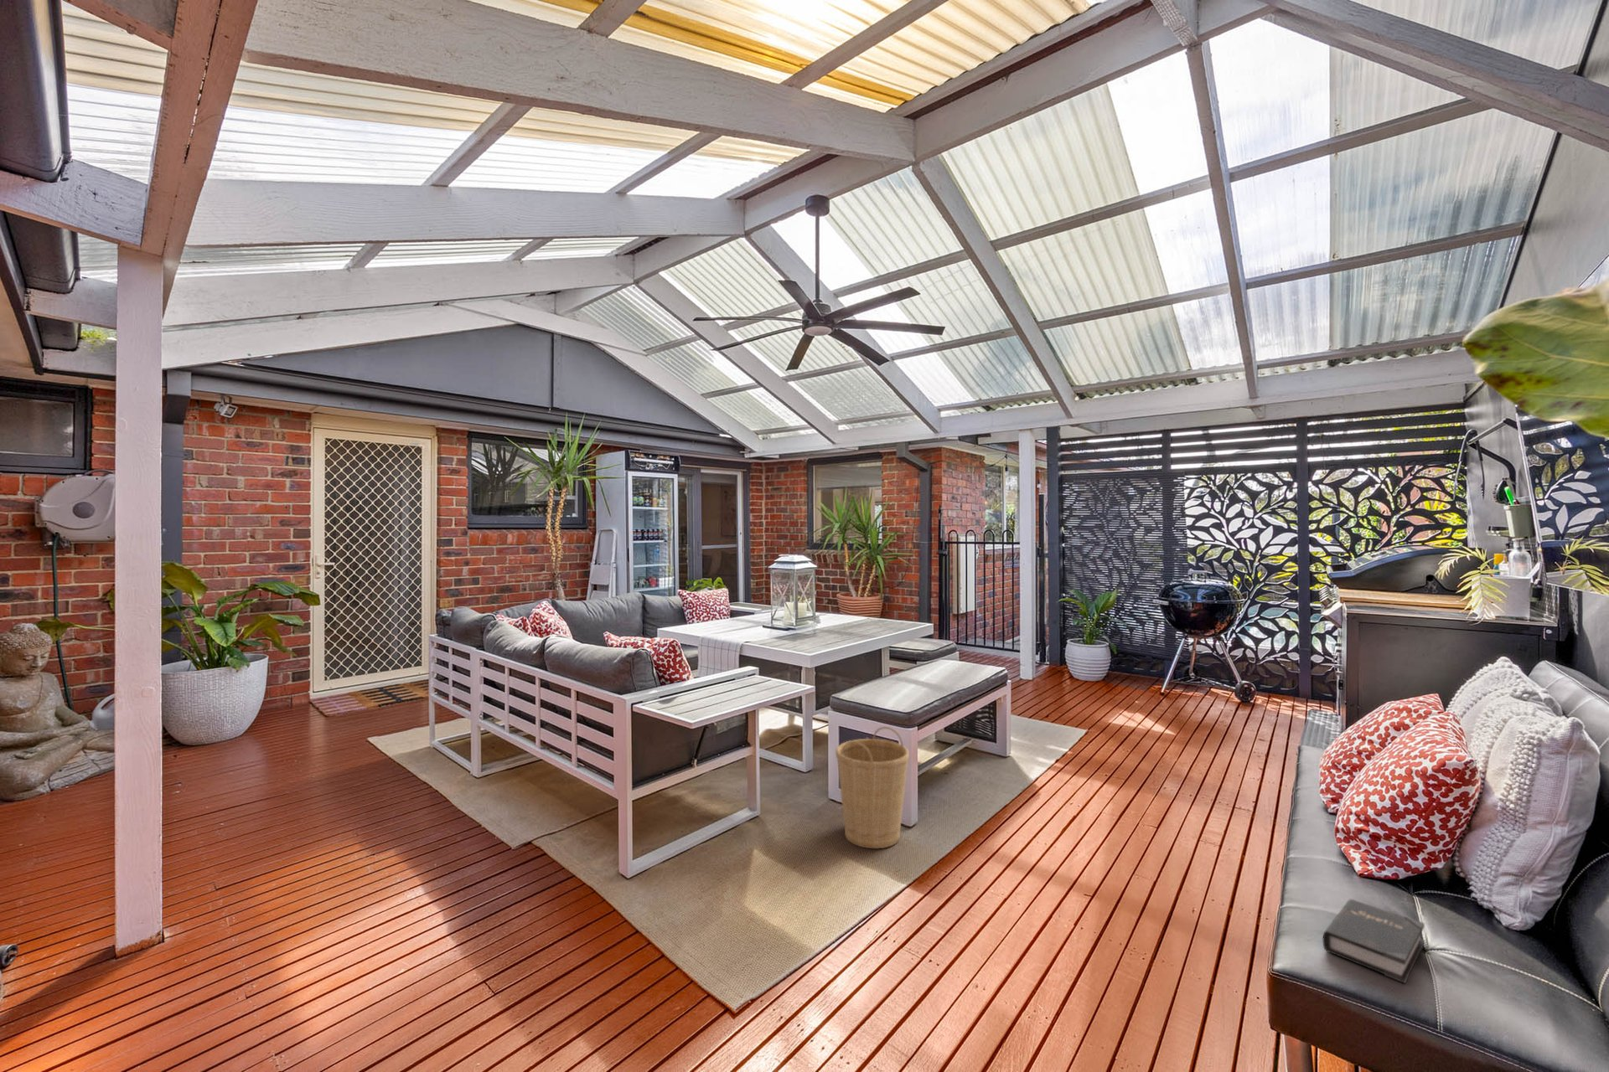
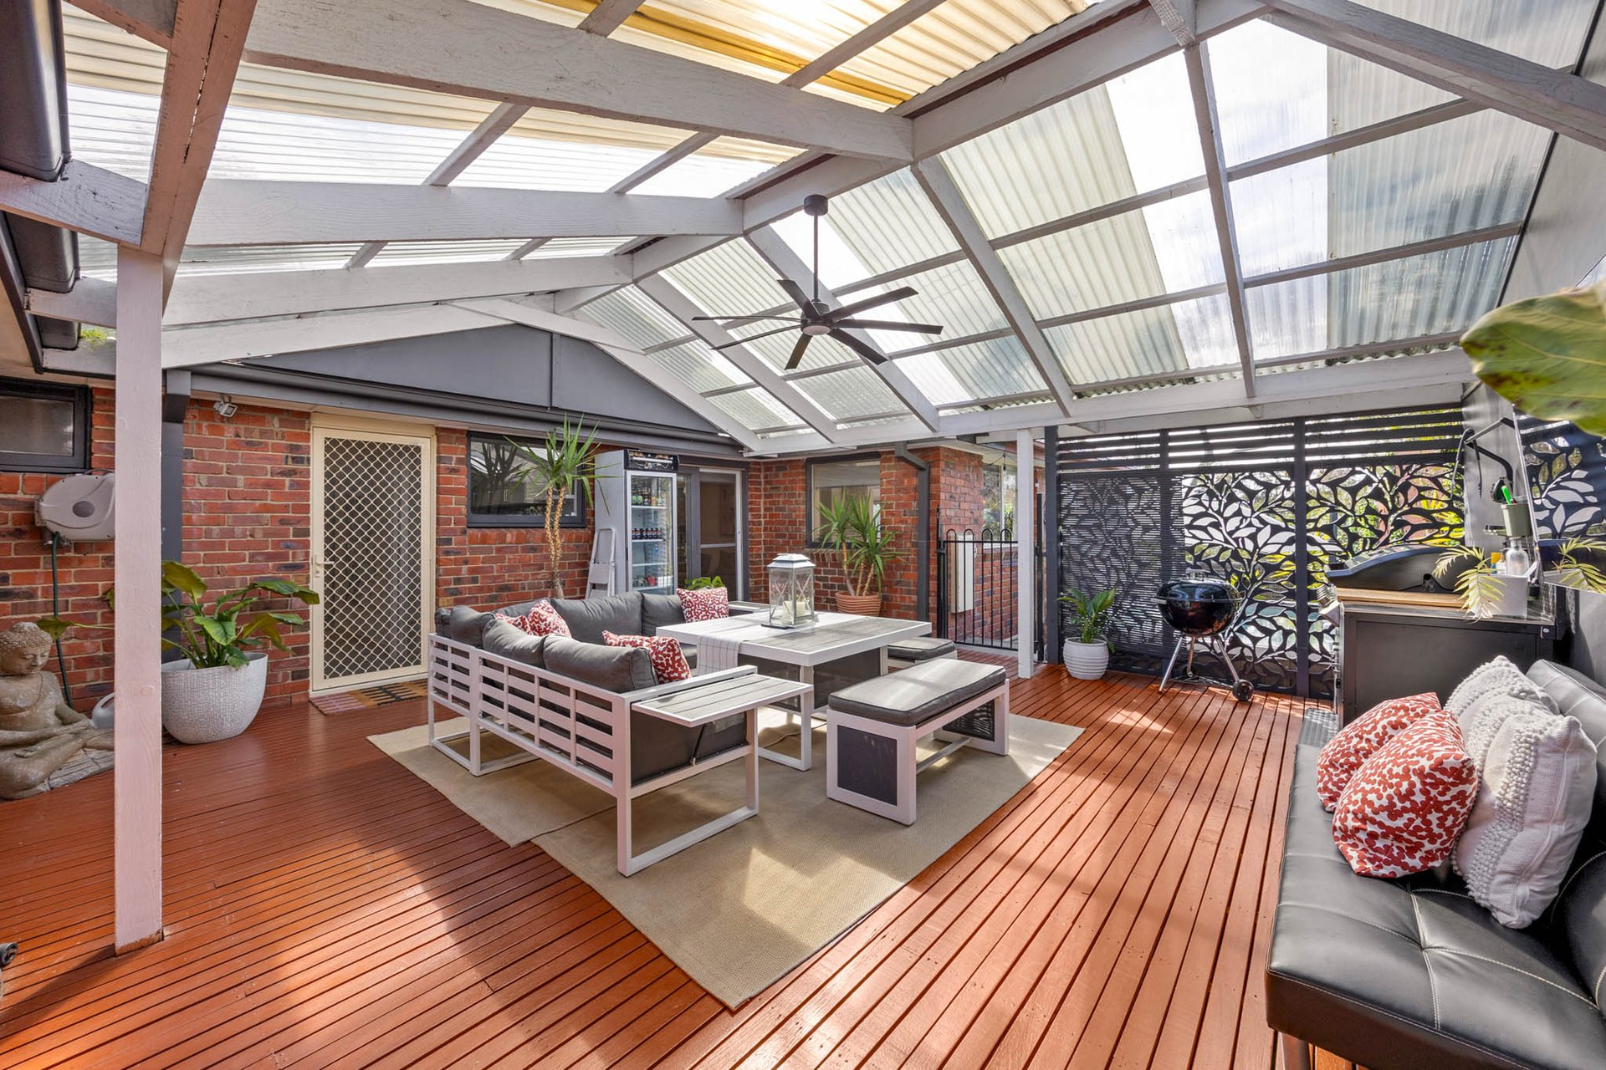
- hardback book (1373, 937)
- basket (872, 784)
